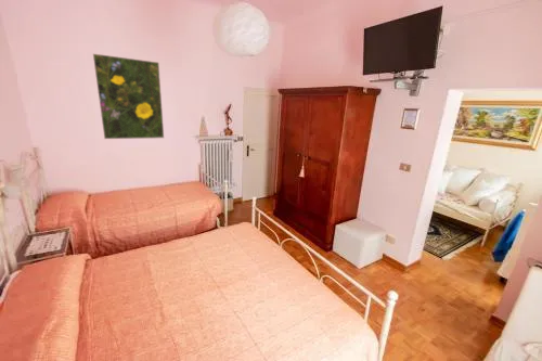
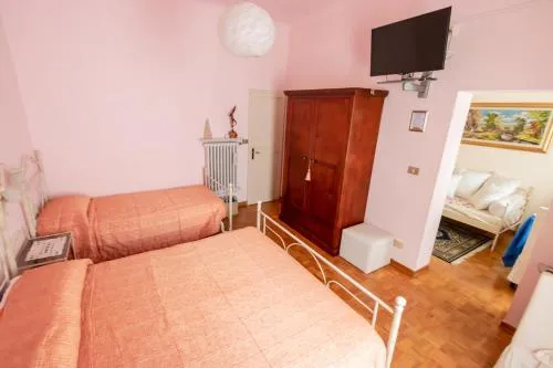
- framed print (131, 100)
